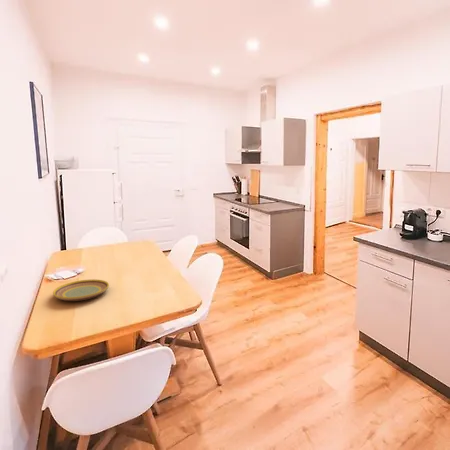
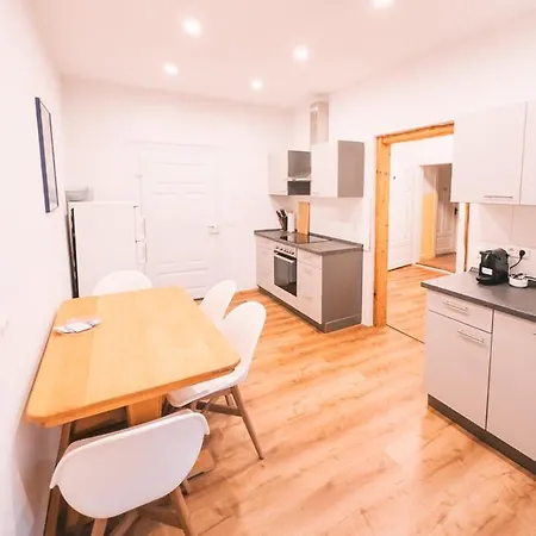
- plate (82, 290)
